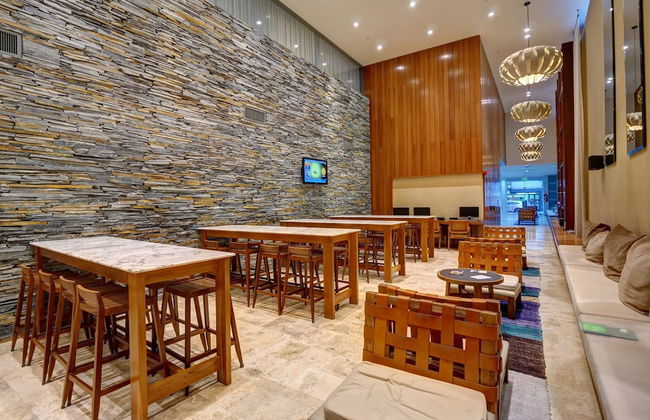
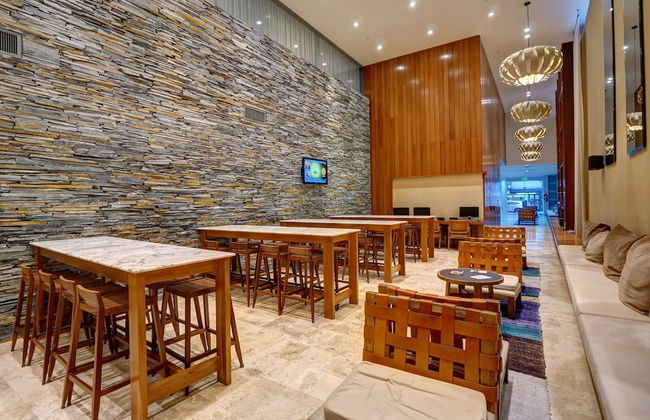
- tablet (605, 329)
